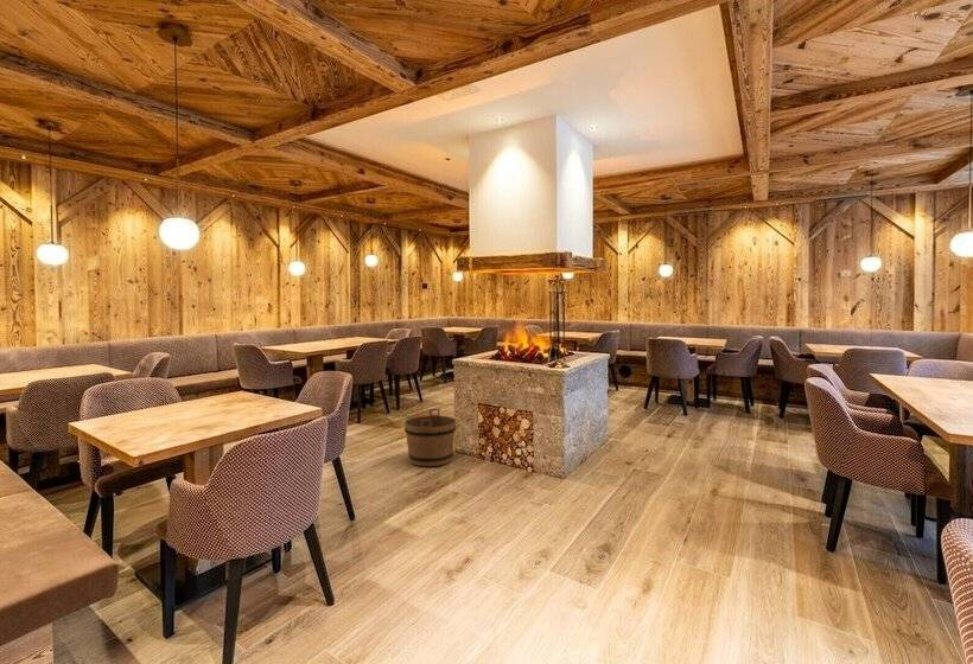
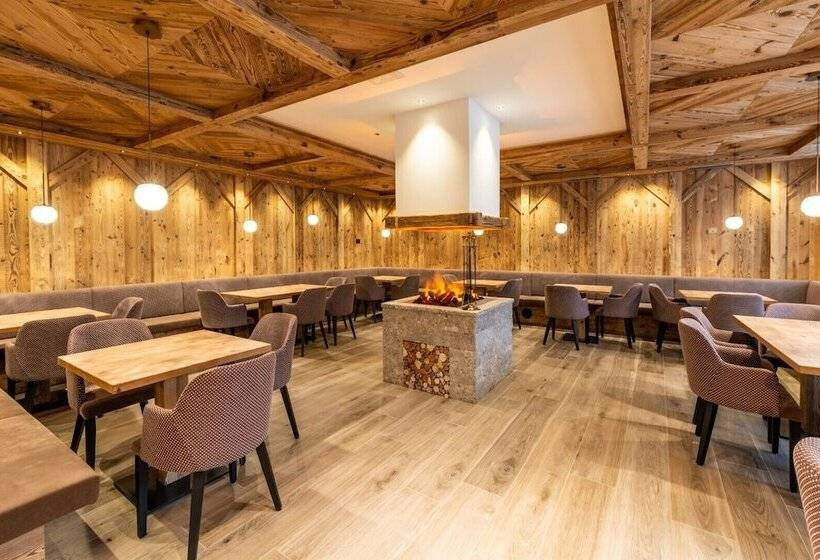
- bucket (431, 436)
